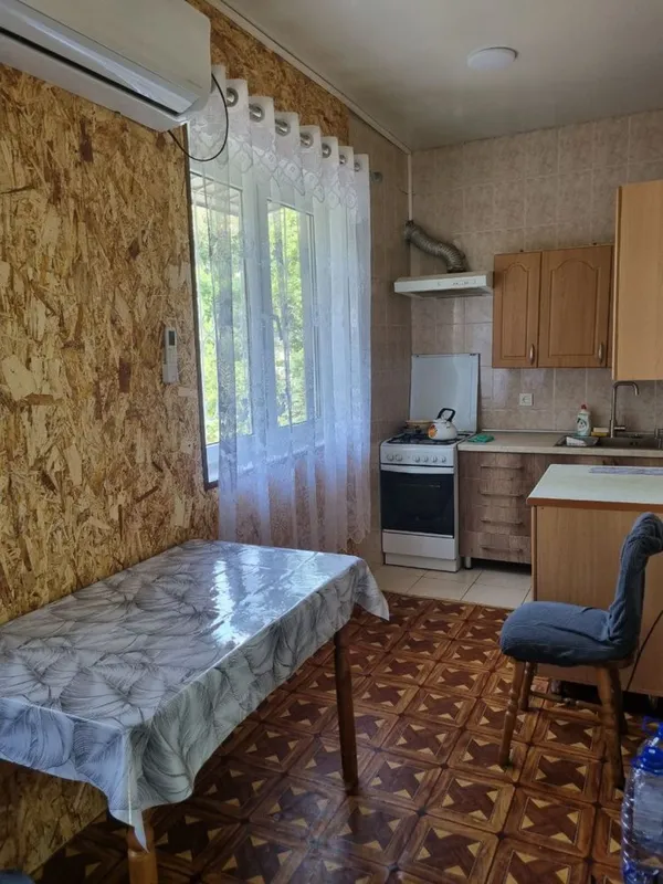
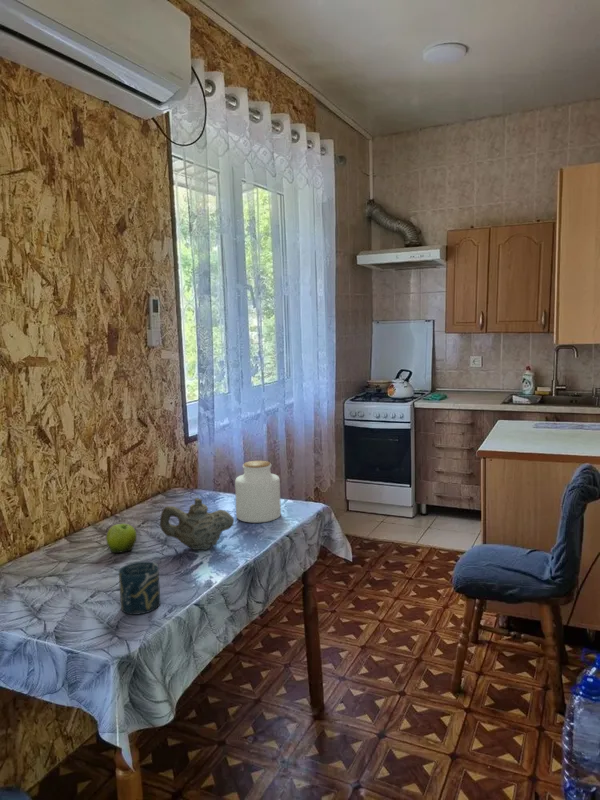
+ jar (259, 489)
+ teapot (197, 523)
+ cup (137, 590)
+ fruit (121, 537)
